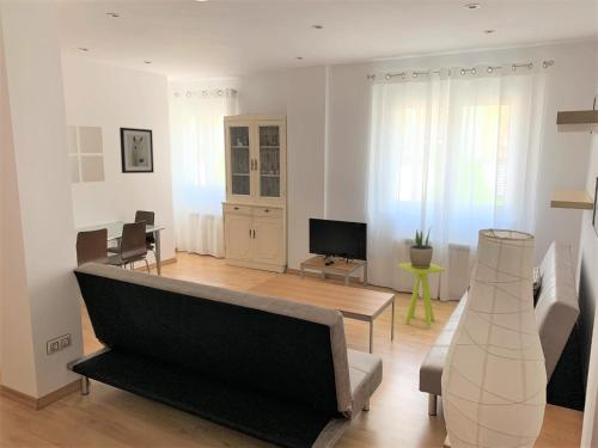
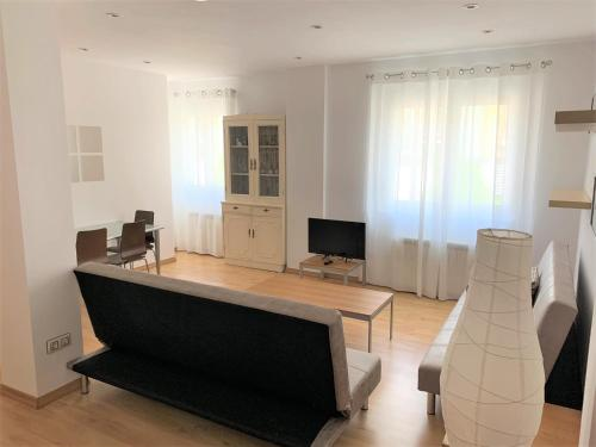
- wall art (136, 151)
- side table (417, 291)
- potted plant (421, 245)
